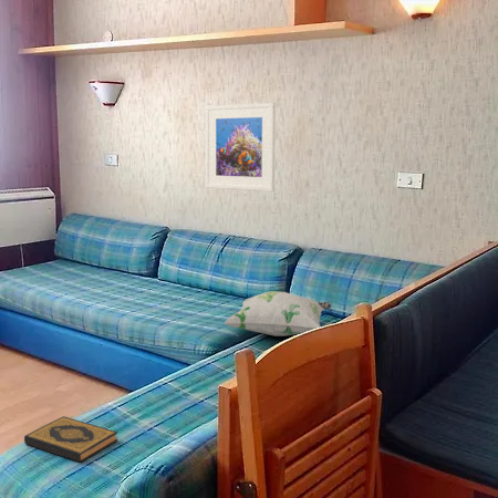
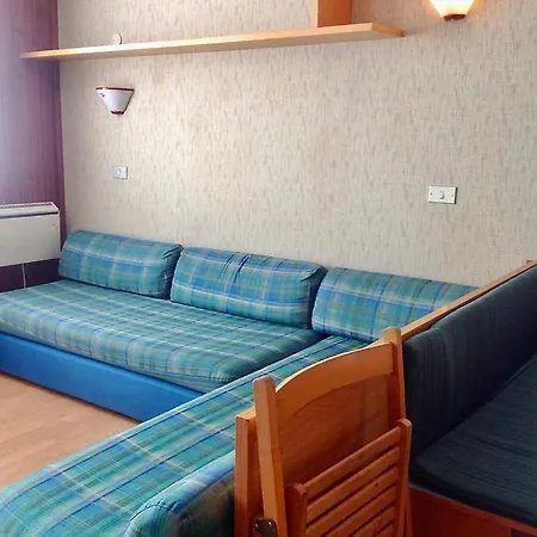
- decorative pillow (280, 313)
- hardback book (71, 437)
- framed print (238, 147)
